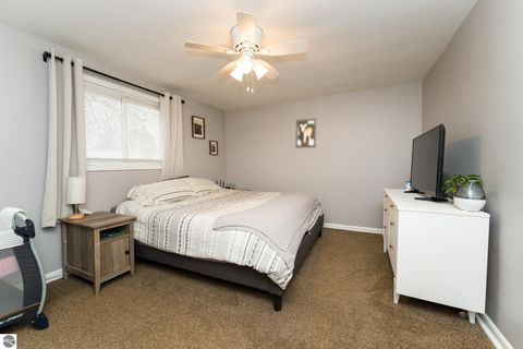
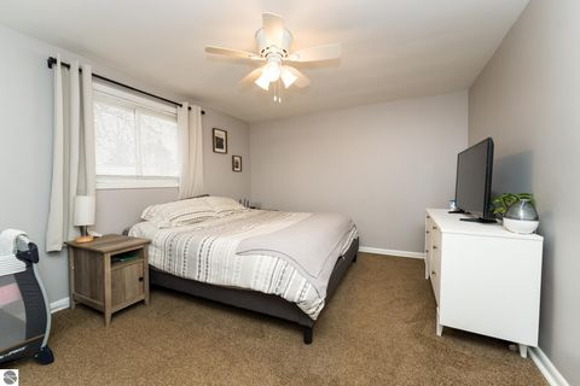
- wall art (305, 133)
